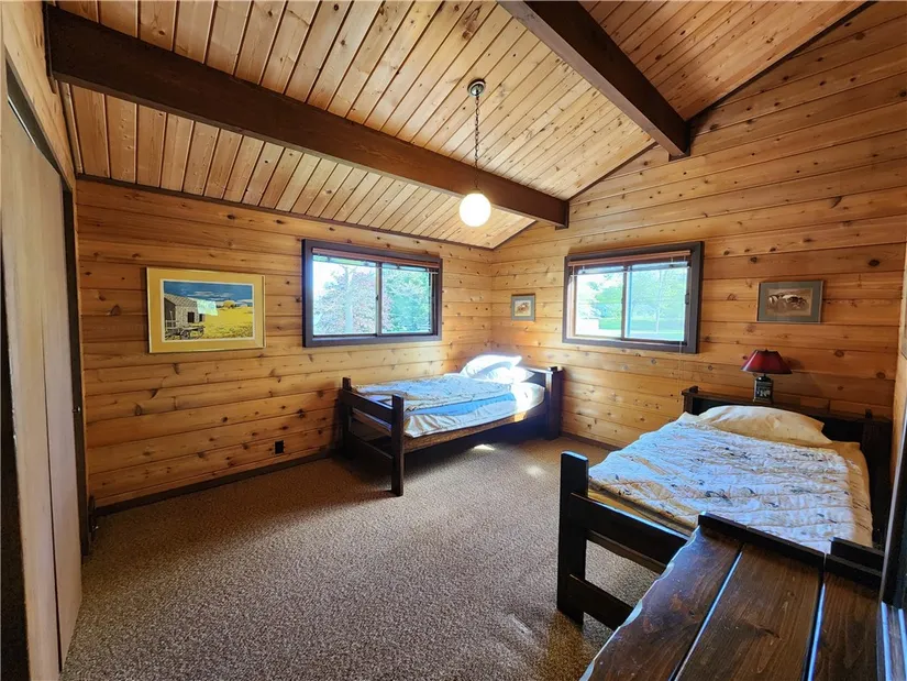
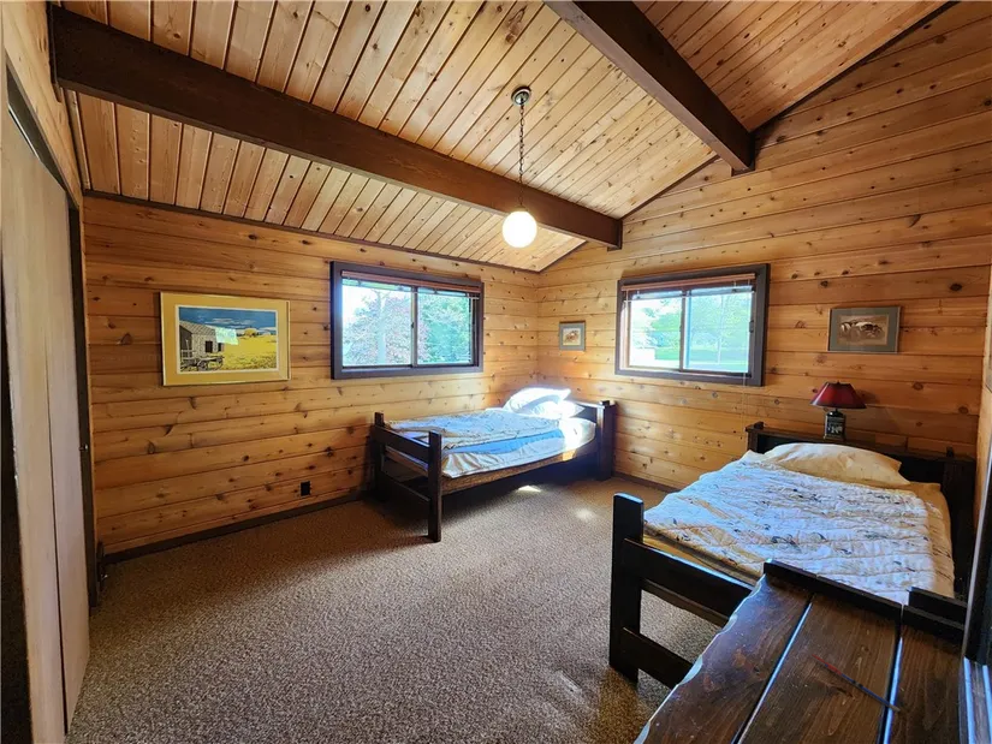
+ pen (851, 679)
